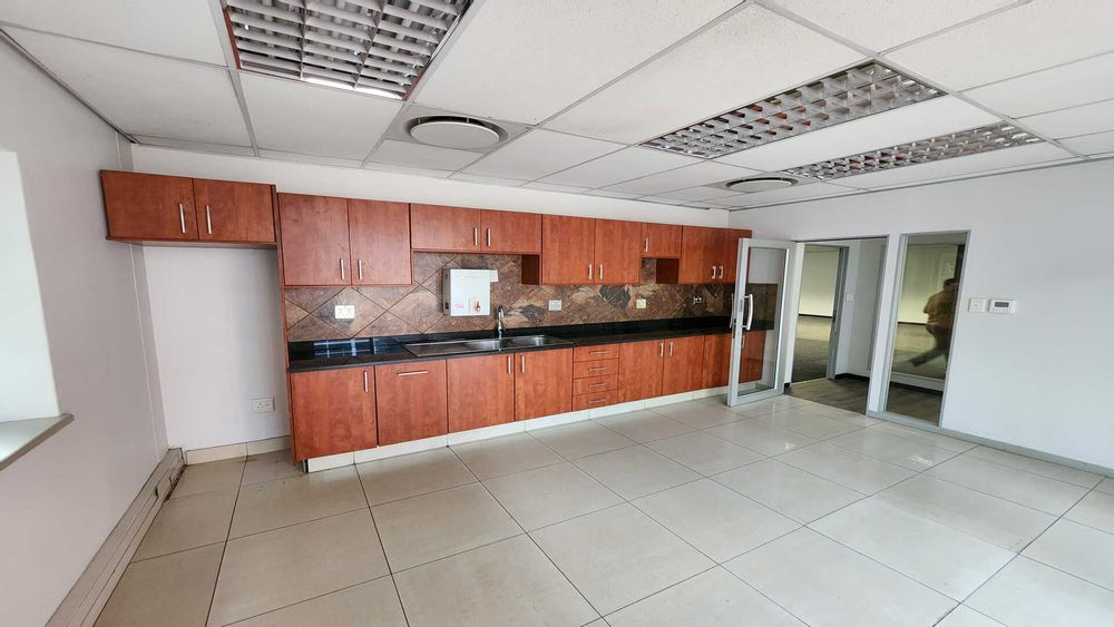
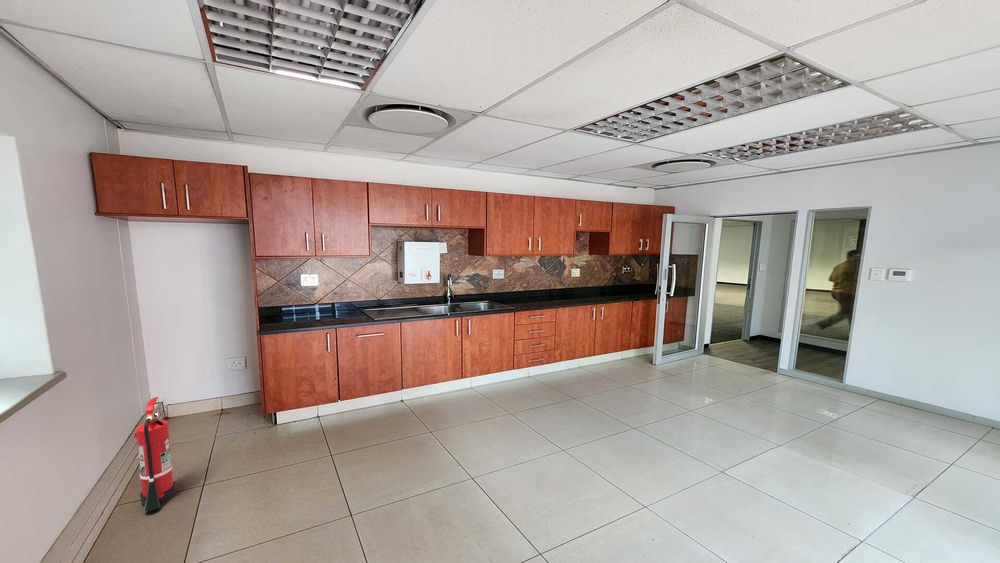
+ fire extinguisher (154, 452)
